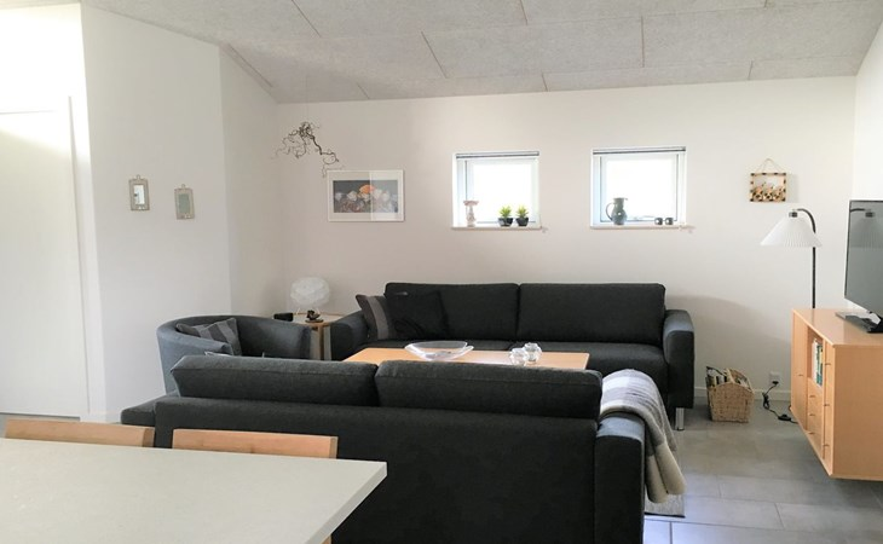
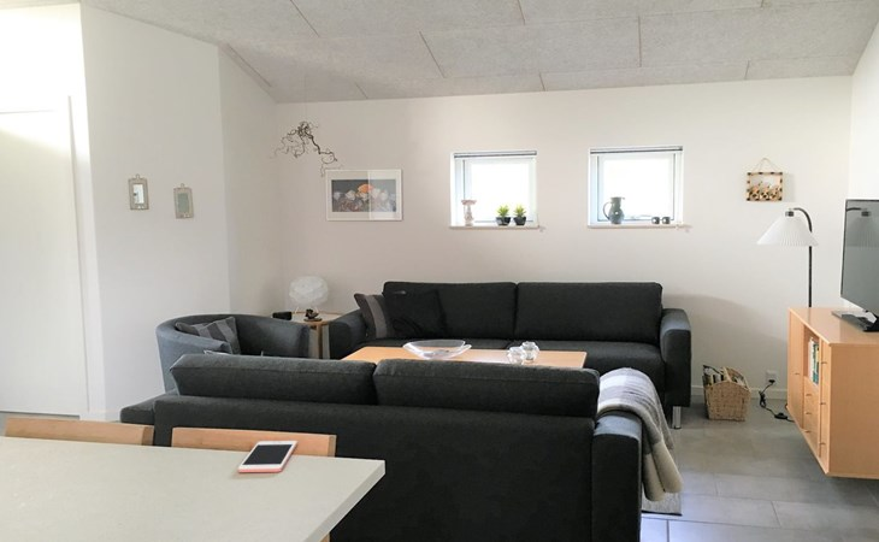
+ cell phone (269, 455)
